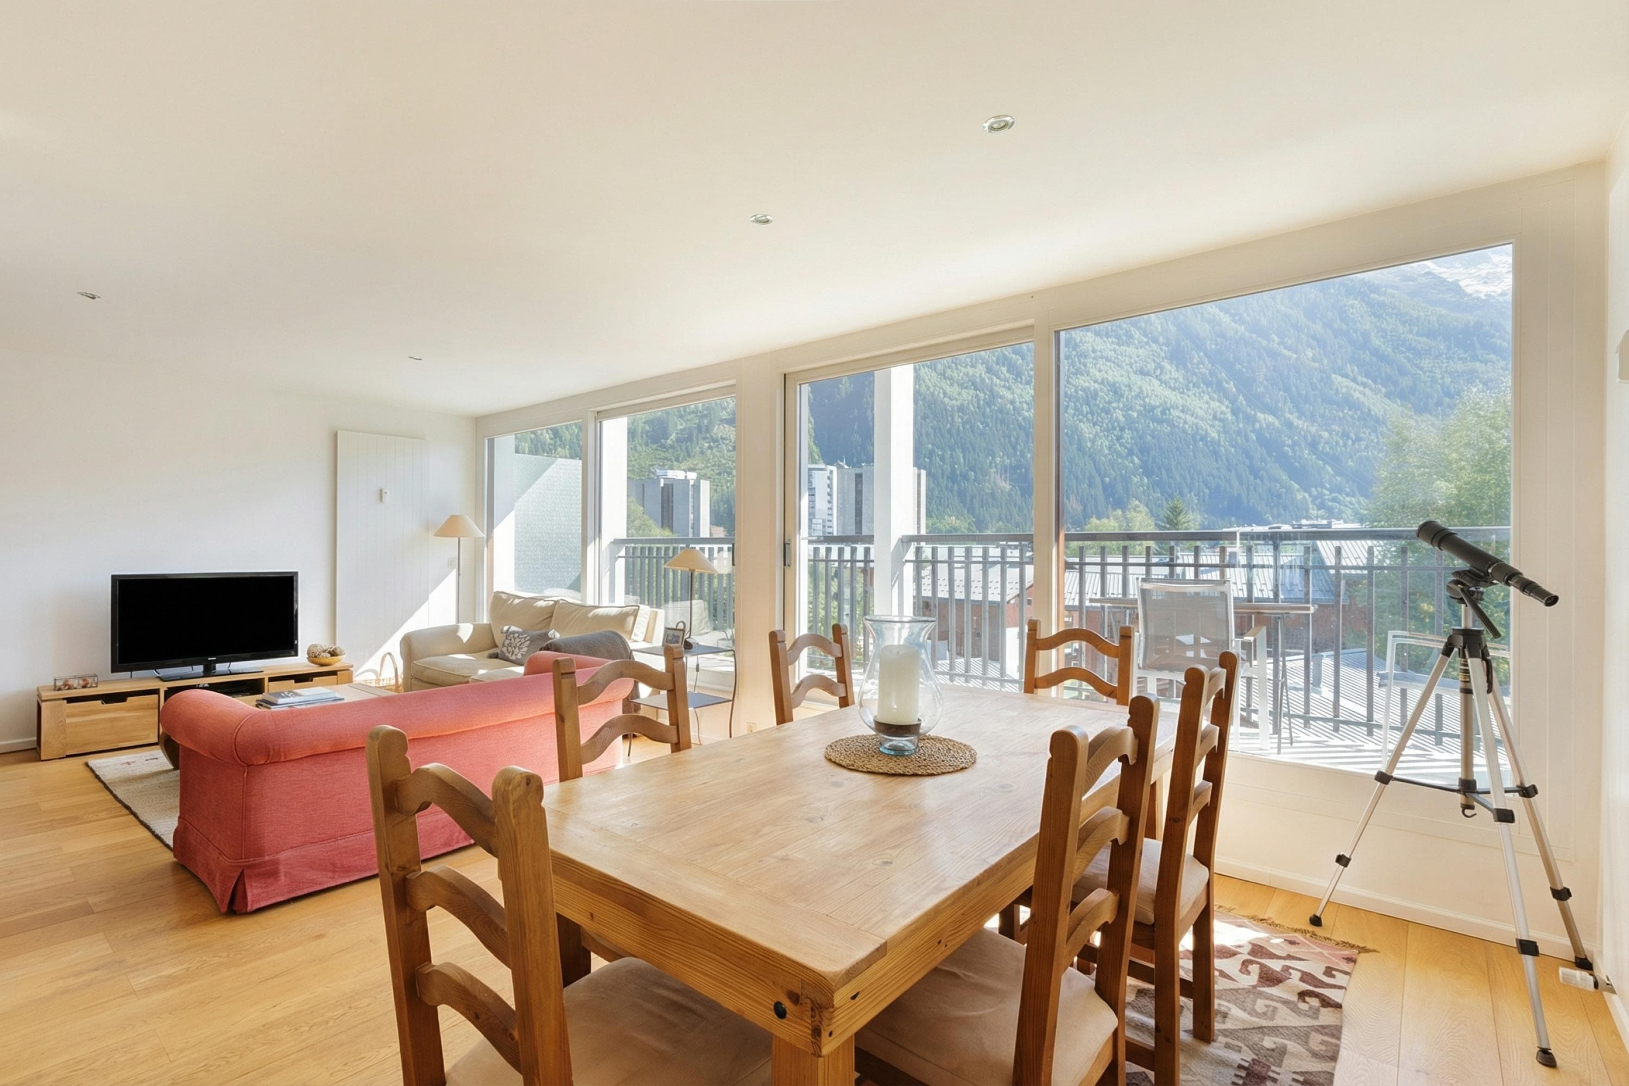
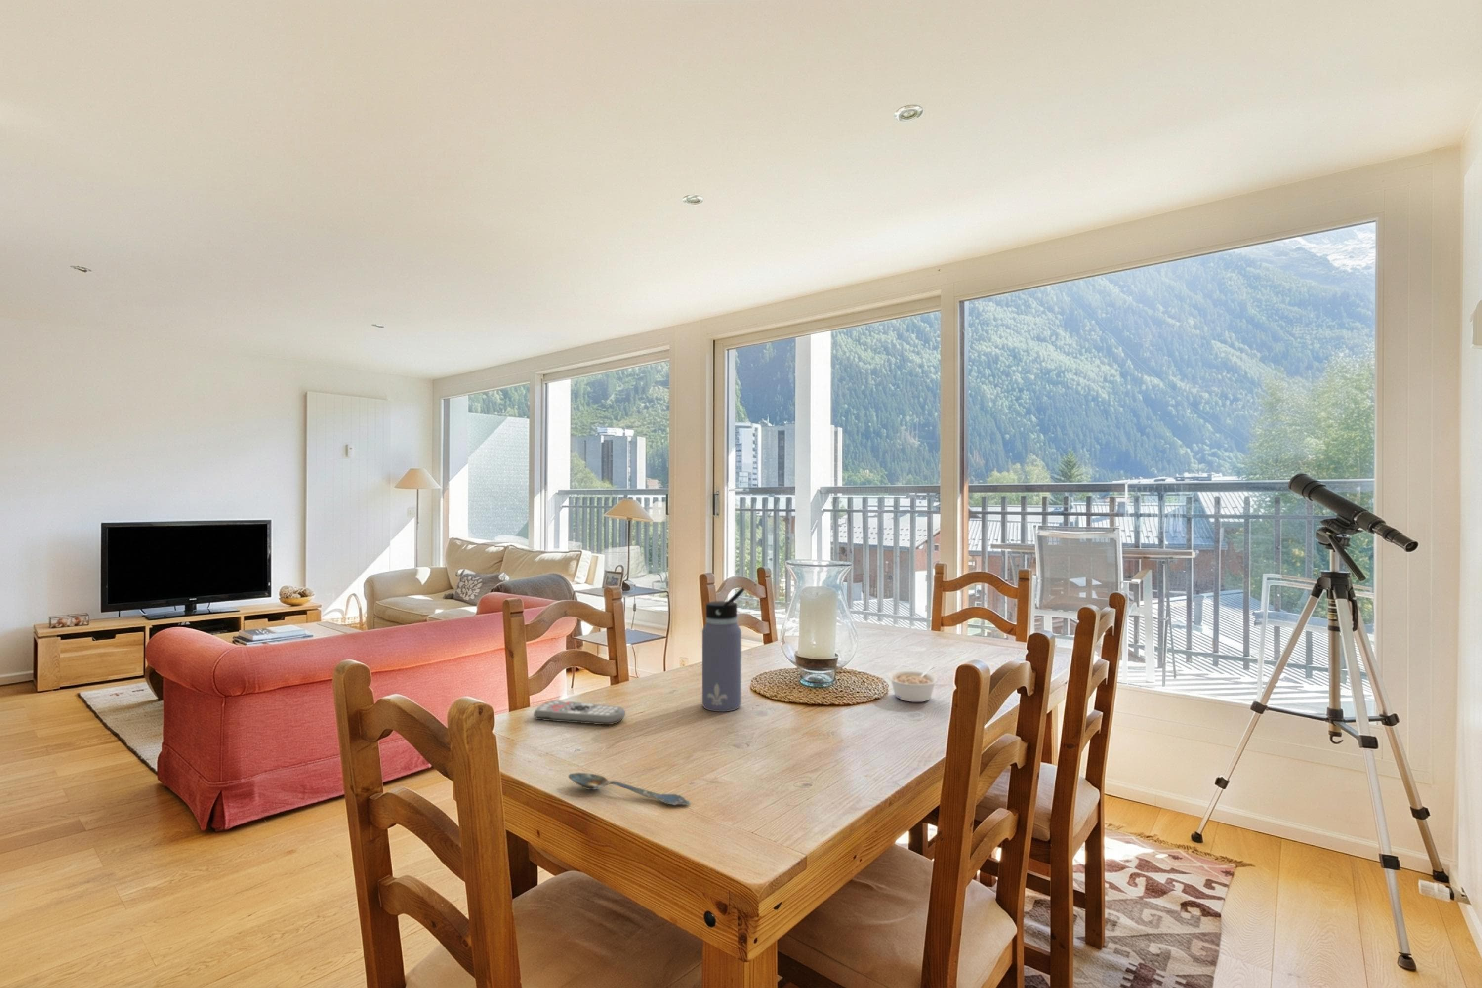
+ remote control (581, 712)
+ legume (912, 684)
+ water bottle (723, 647)
+ spoon (627, 788)
